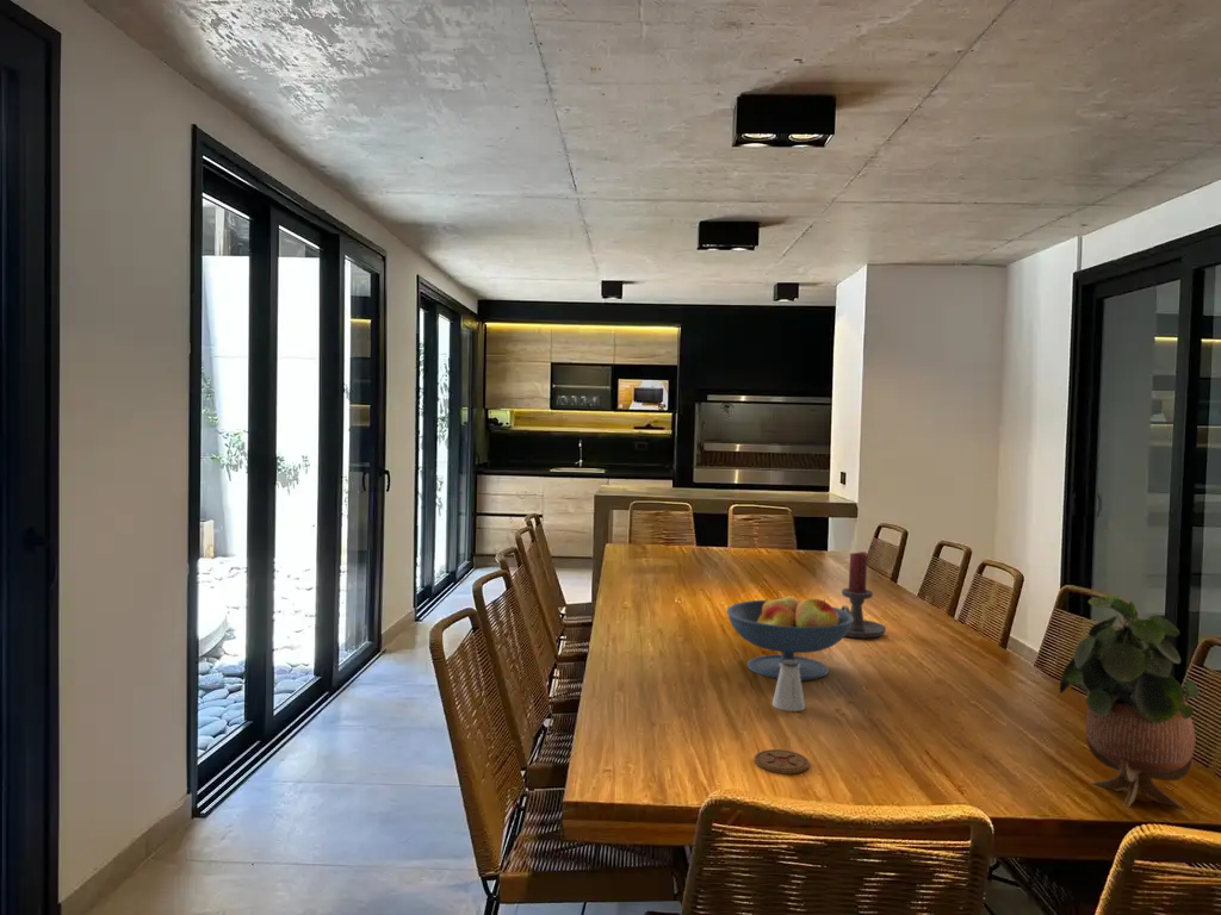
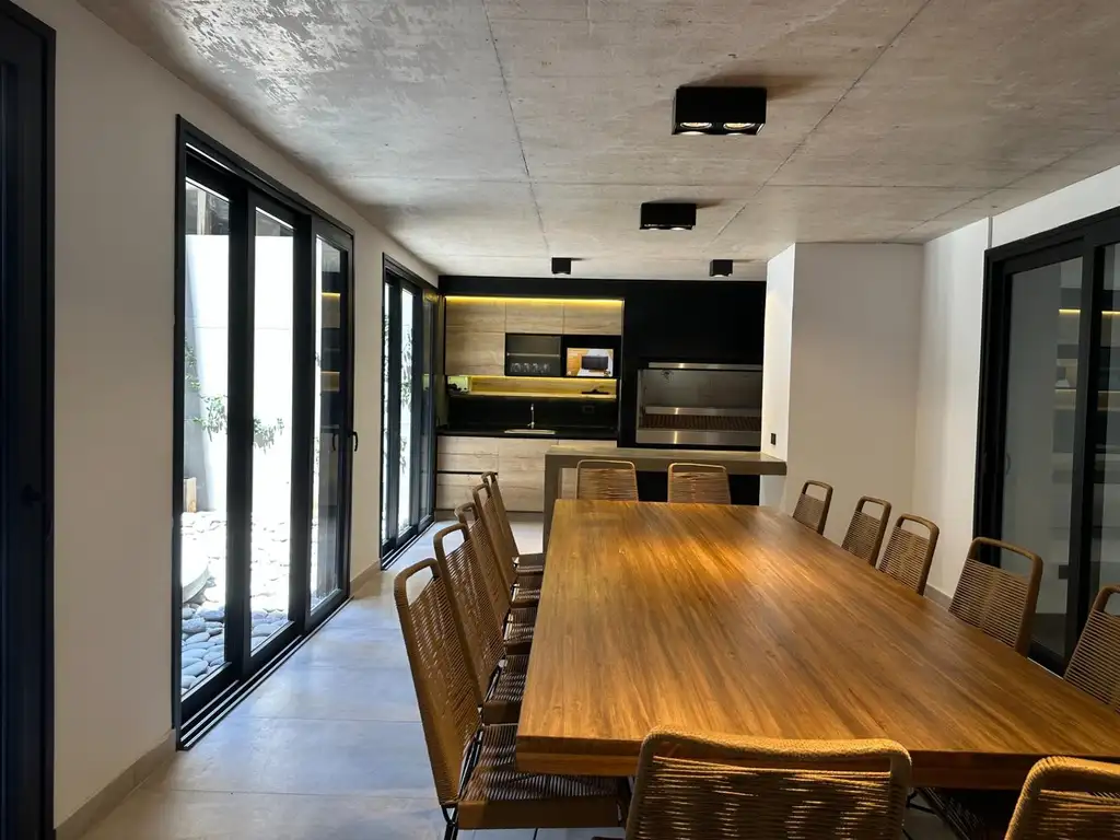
- candle holder (854, 590)
- coaster (781, 761)
- saltshaker (789, 683)
- fruit bowl (788, 630)
- potted plant (1126, 695)
